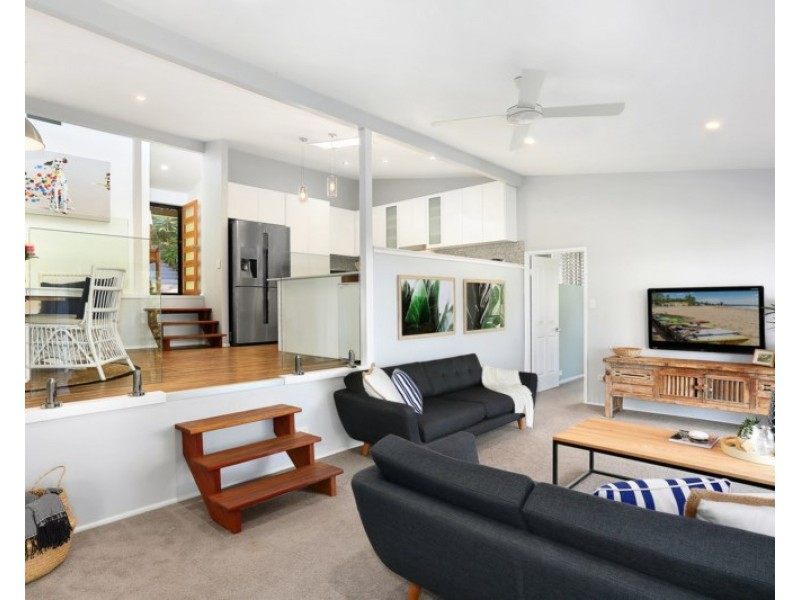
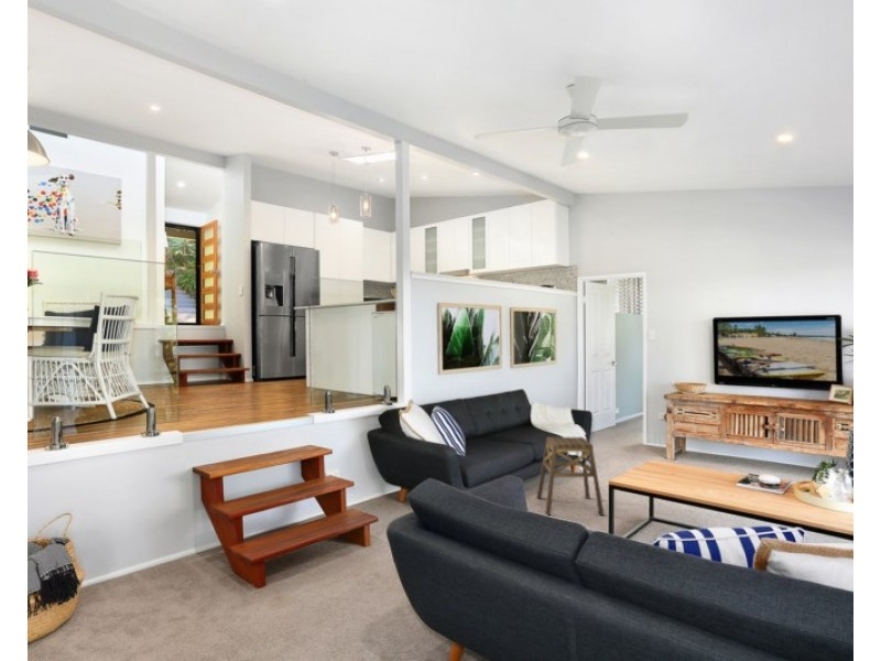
+ stool (568, 473)
